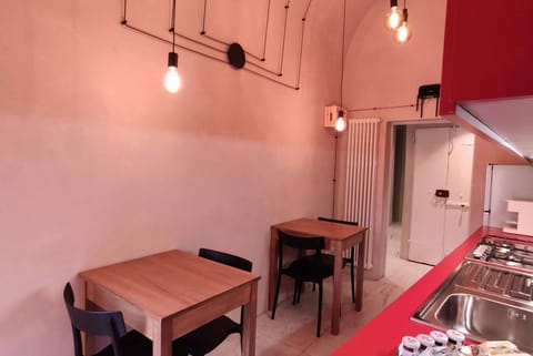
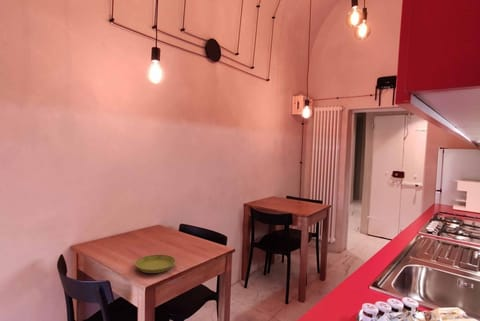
+ saucer (155, 264)
